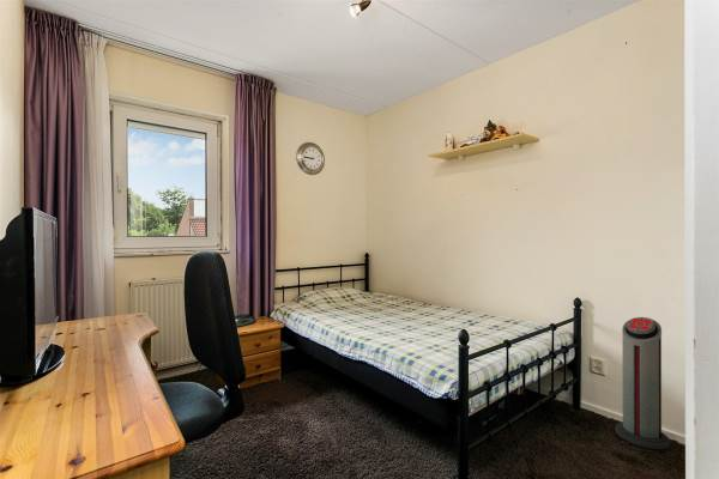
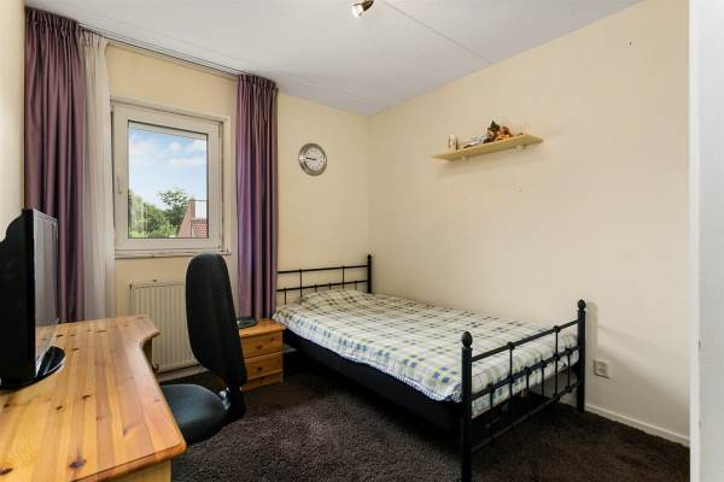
- air purifier (641, 377)
